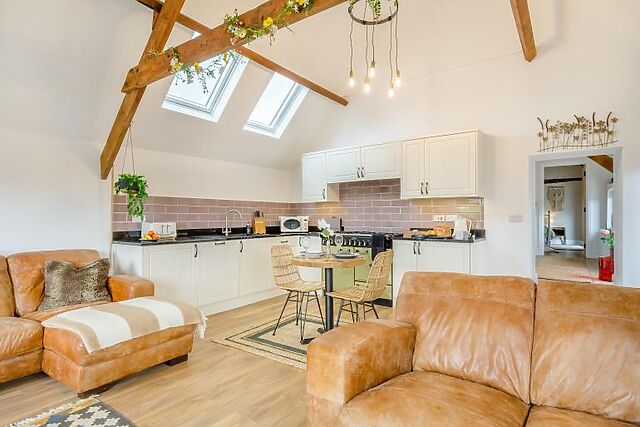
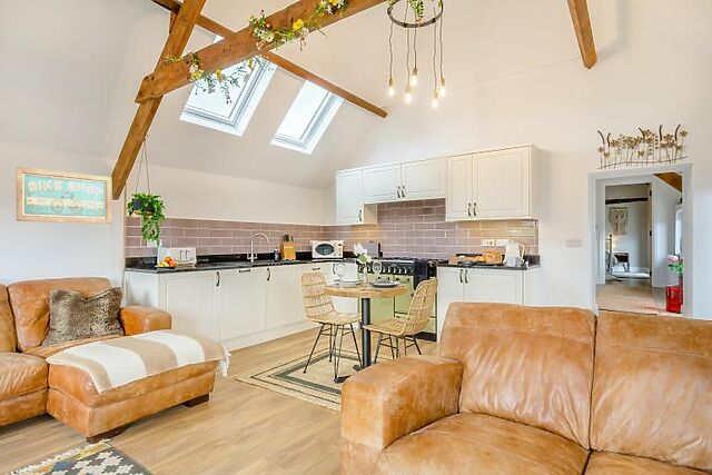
+ wall art (67, 197)
